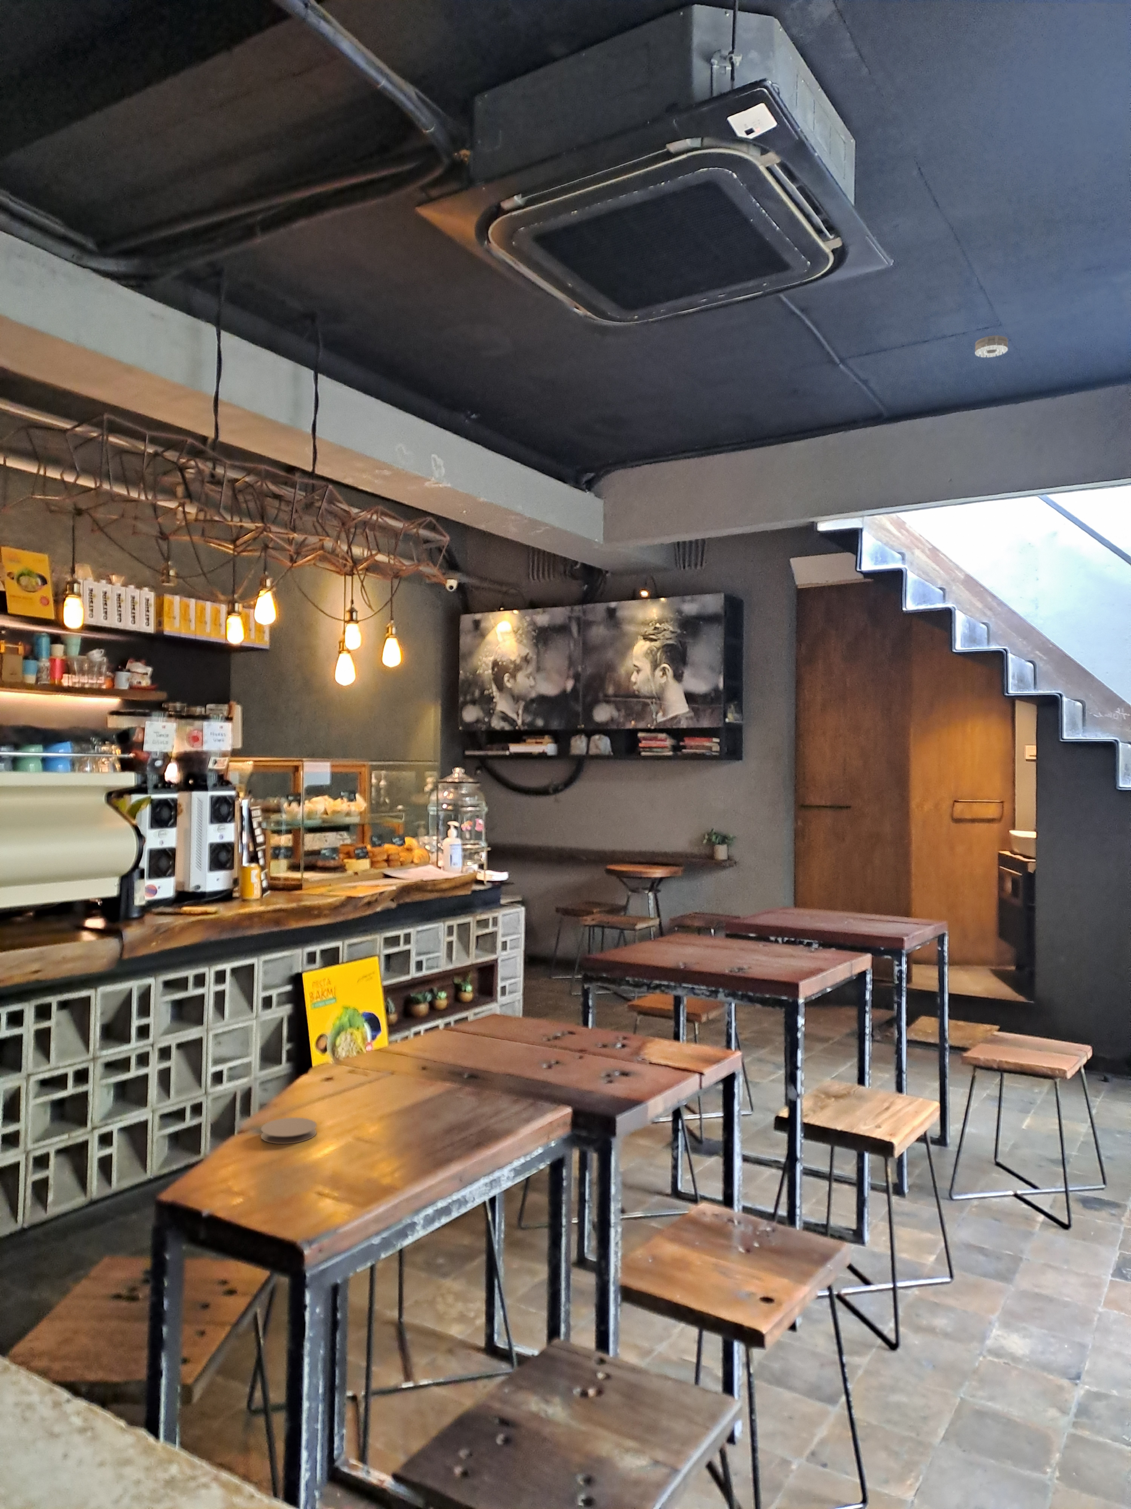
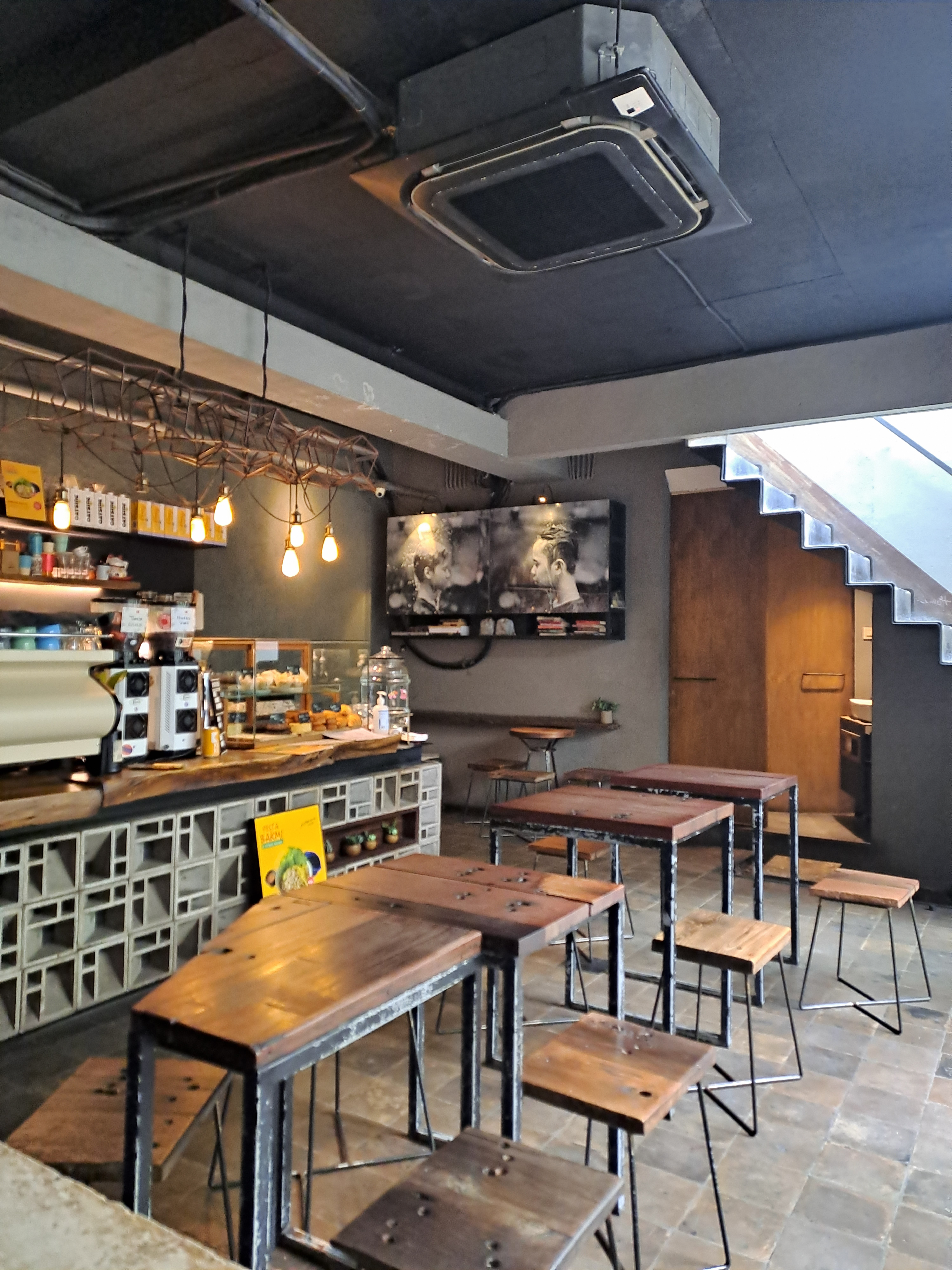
- coaster (289, 1130)
- smoke detector (991, 346)
